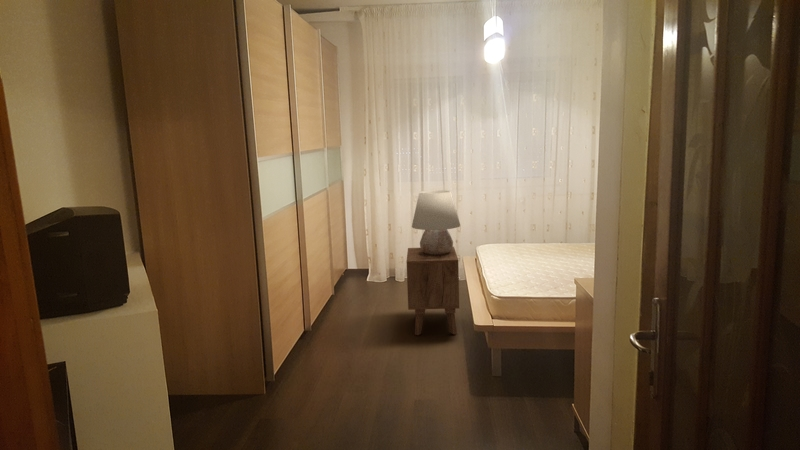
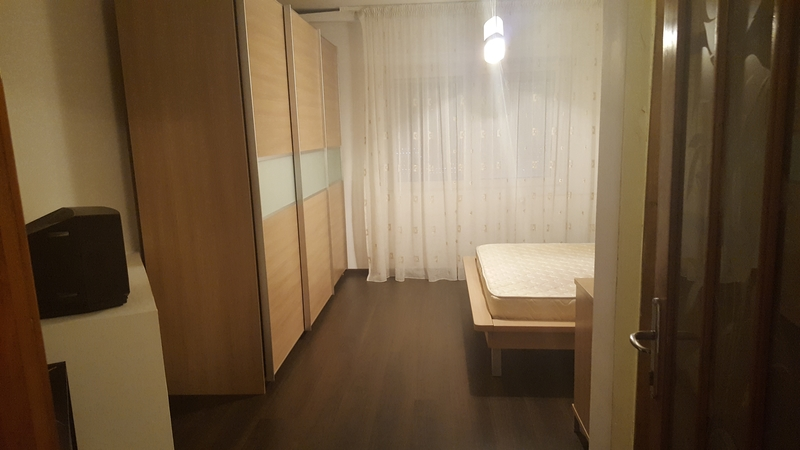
- nightstand (434, 289)
- table lamp (435, 222)
